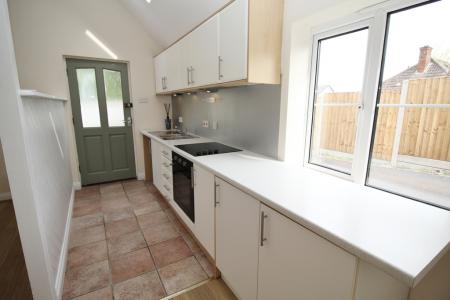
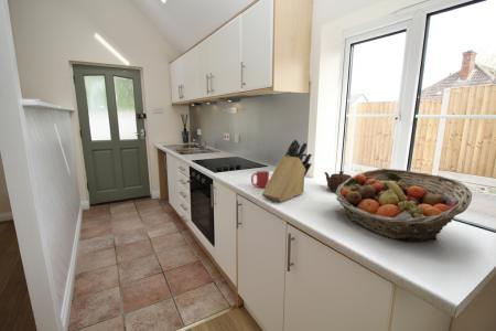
+ knife block (289, 168)
+ fruit basket (392, 199)
+ mug (259, 179)
+ teapot (339, 180)
